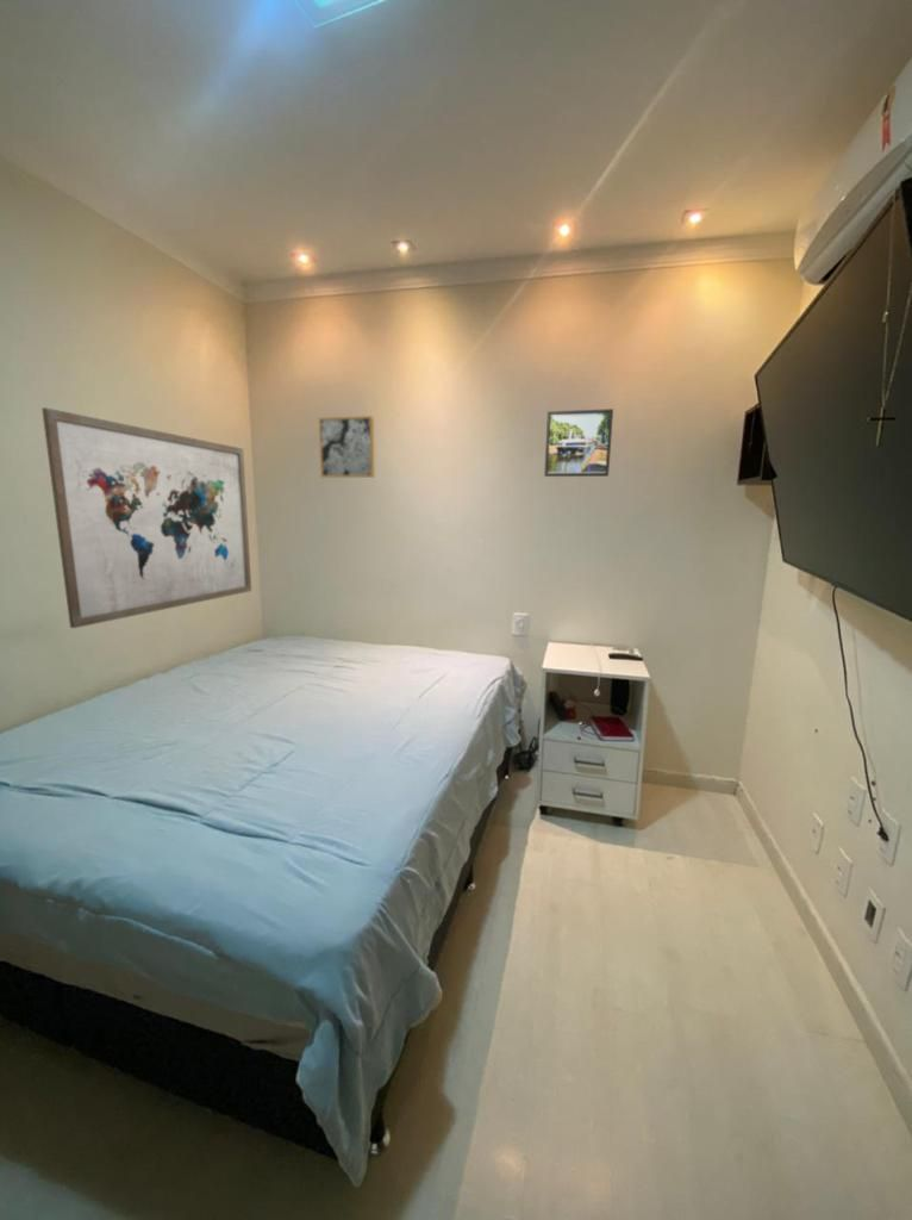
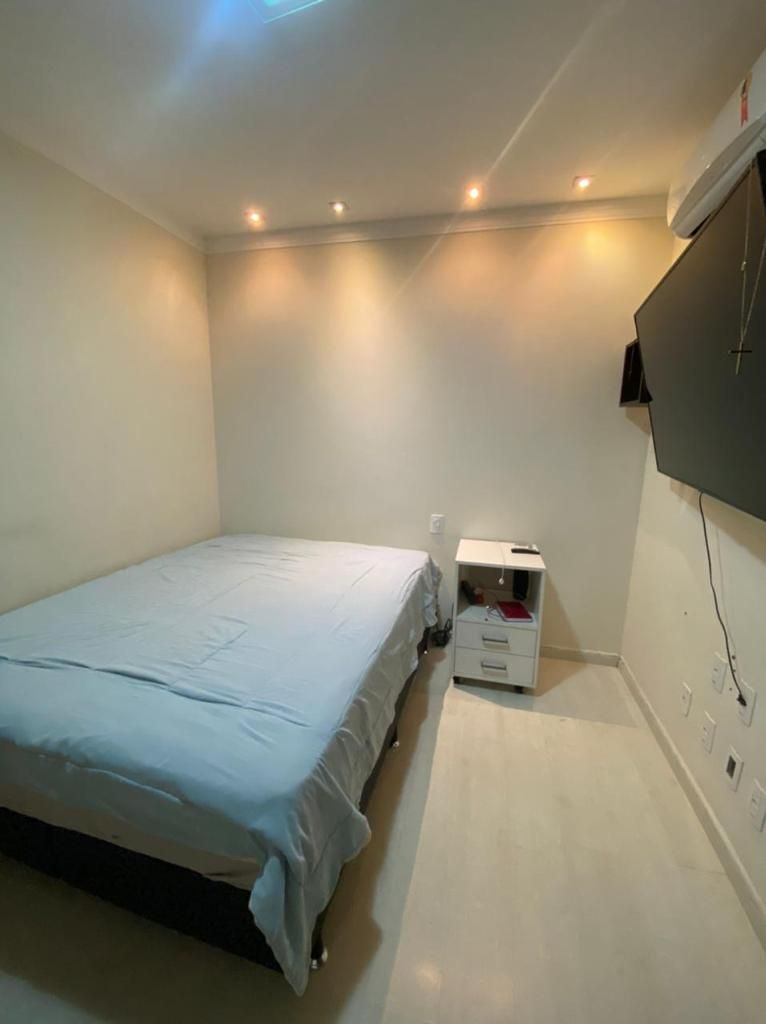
- wall art (346, 447)
- wall art (171, 522)
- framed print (577, 443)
